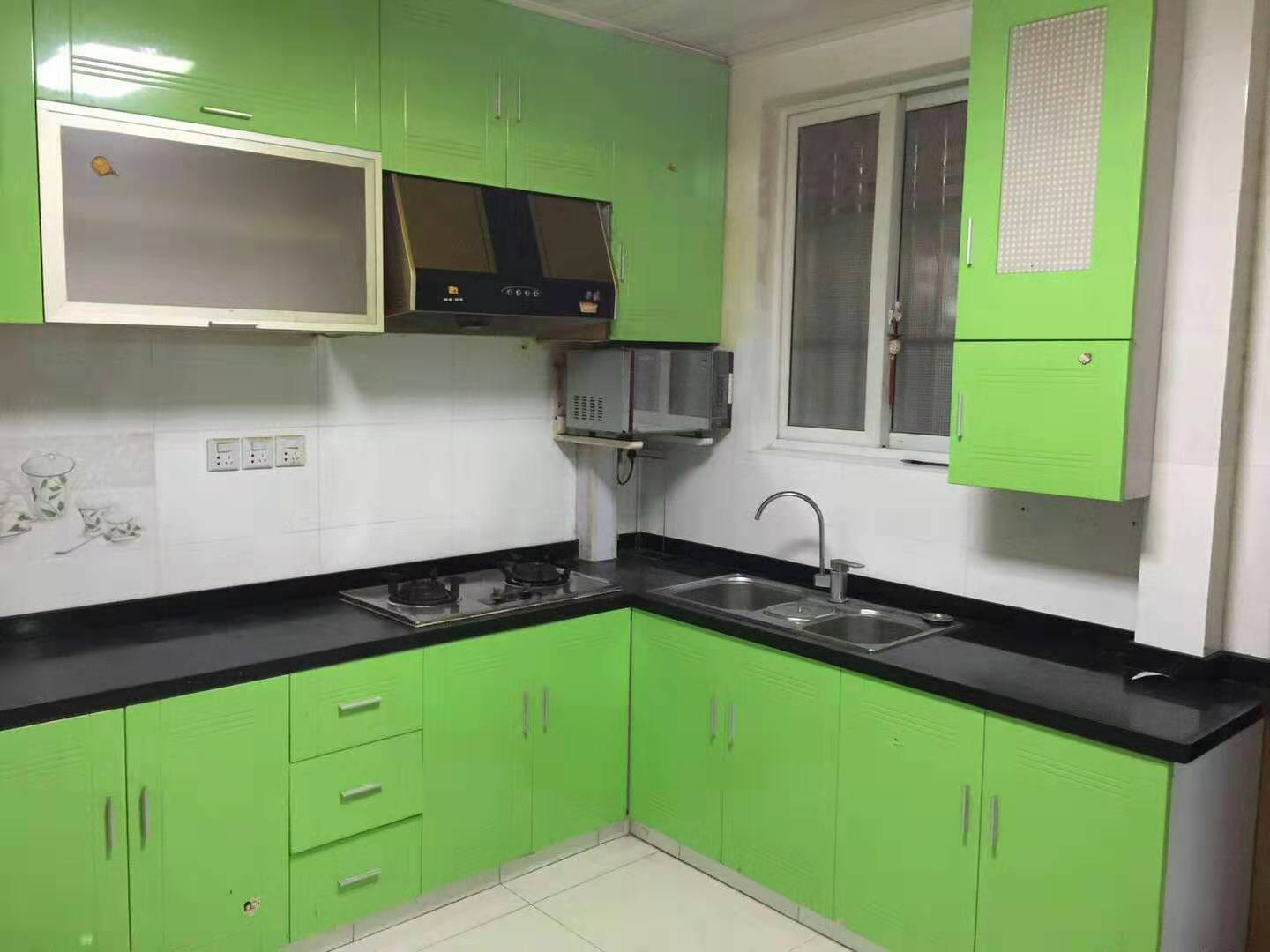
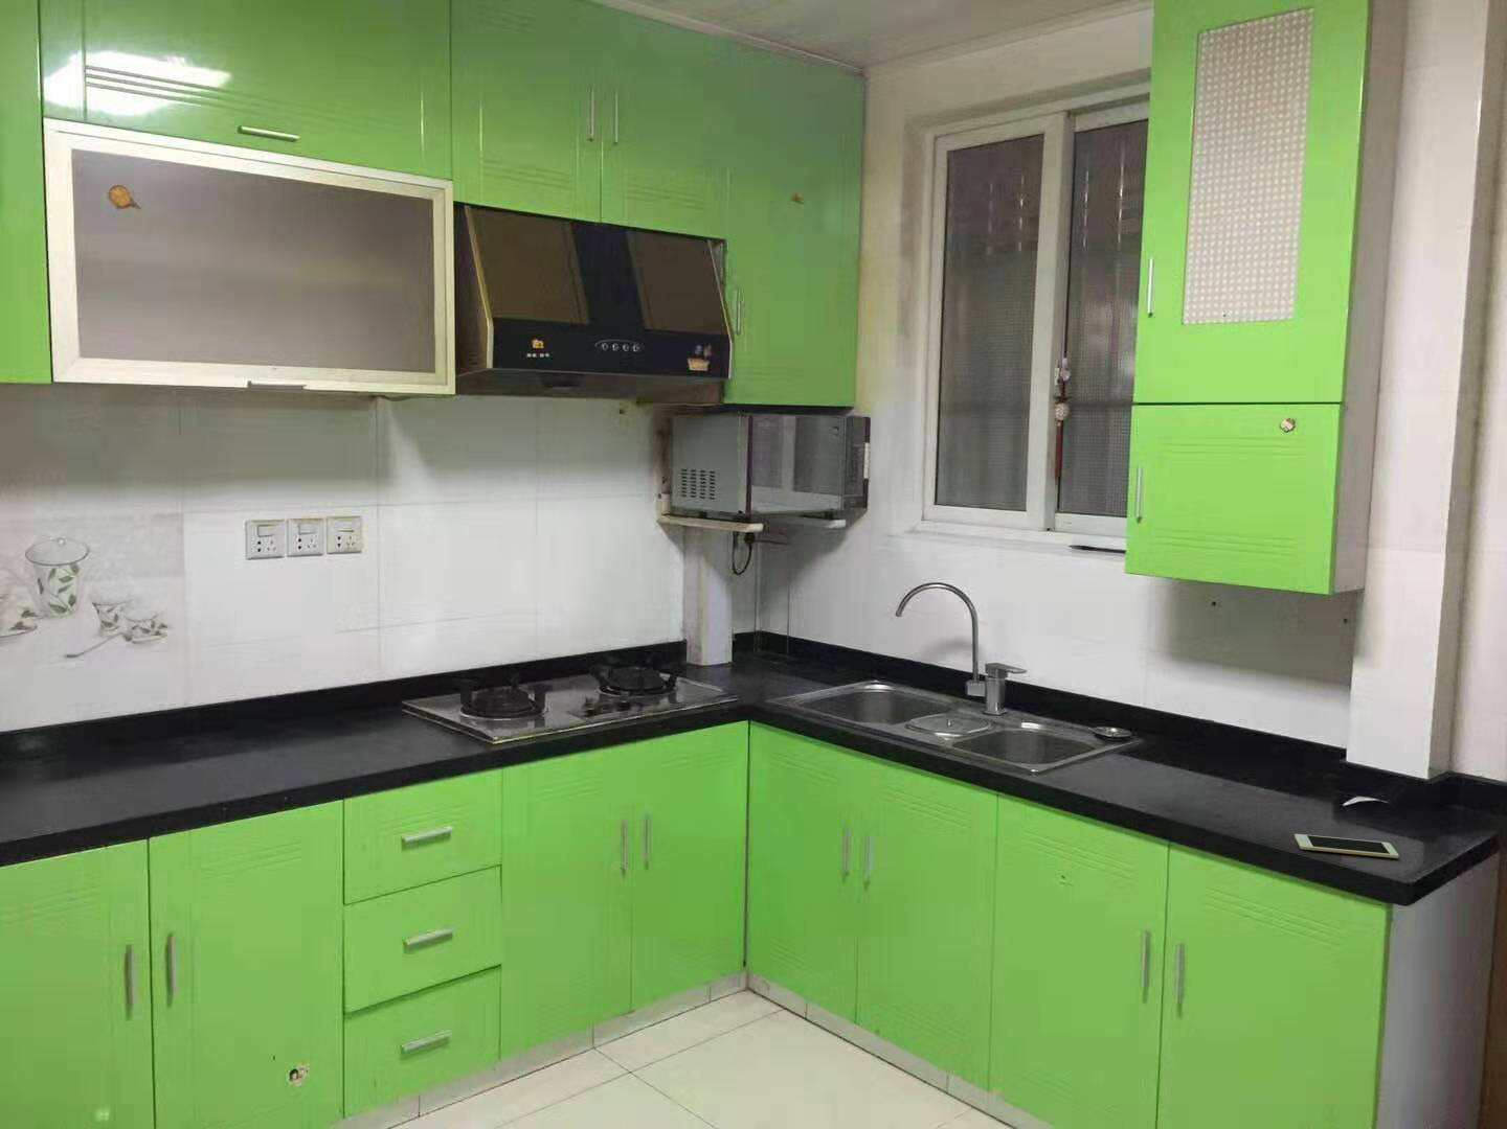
+ cell phone (1344, 846)
